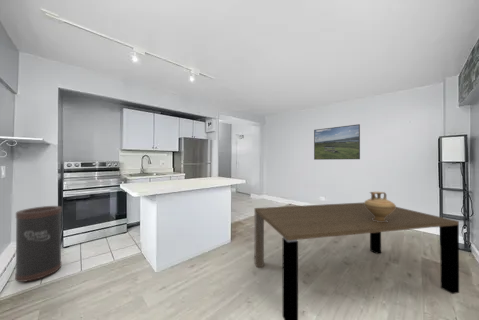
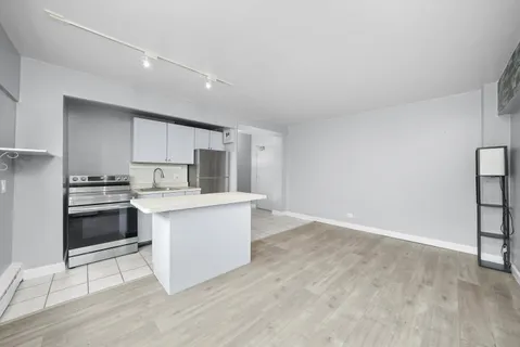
- dining table (342, 235)
- trash can (39, 241)
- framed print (335, 143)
- ceramic jug (379, 206)
